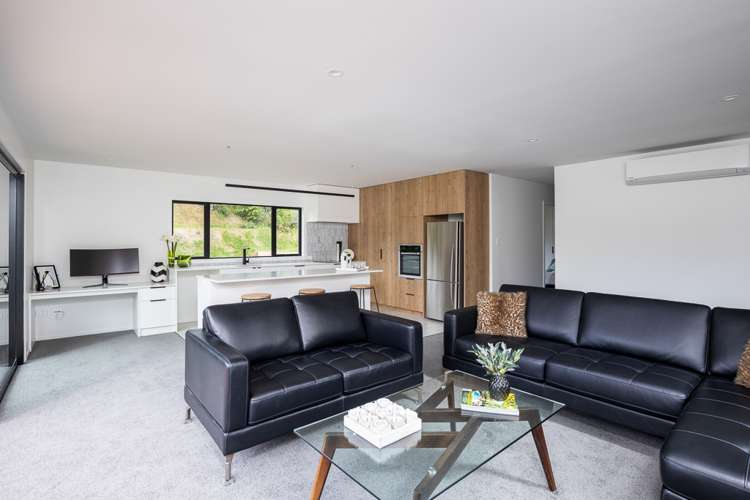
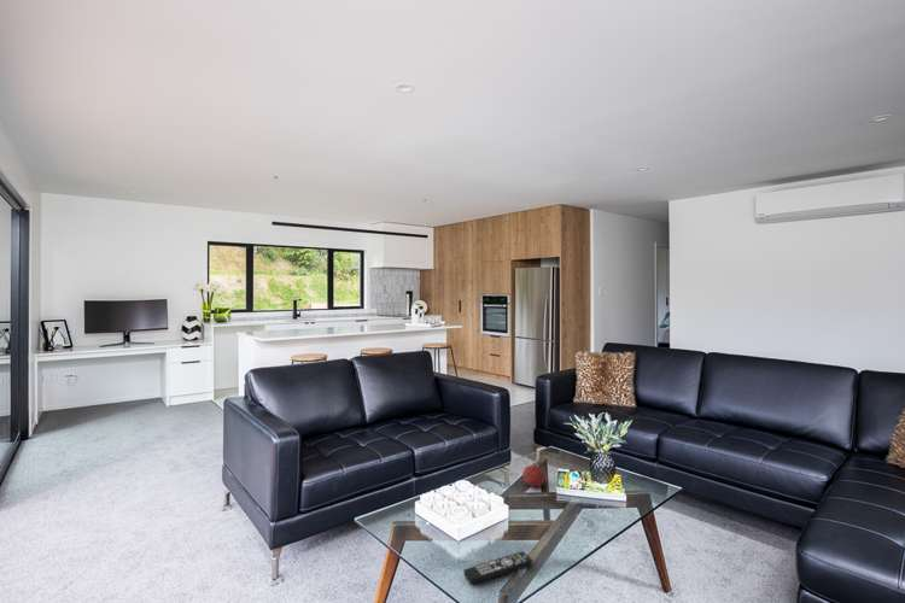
+ remote control (498, 567)
+ fruit (533, 474)
